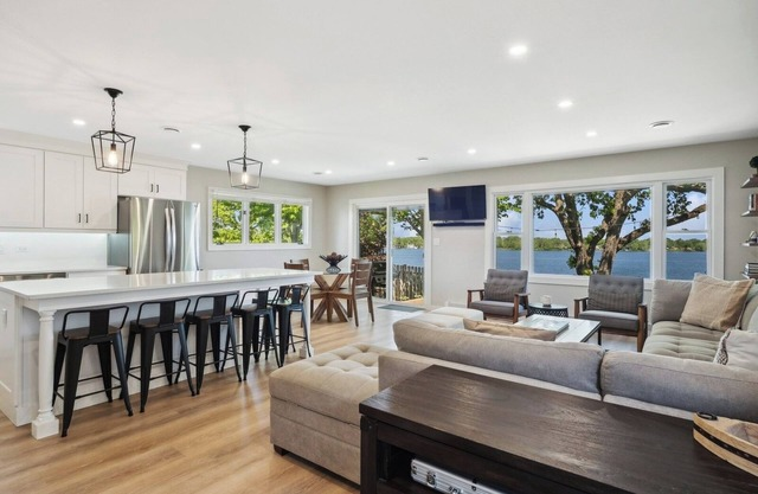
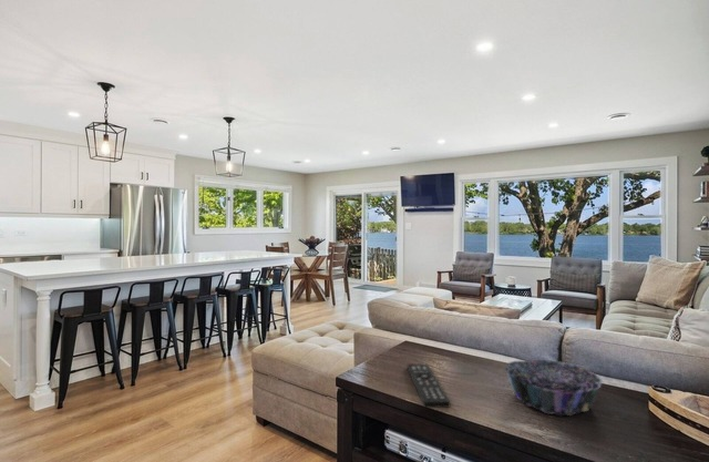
+ decorative bowl (551, 386)
+ remote control (425, 381)
